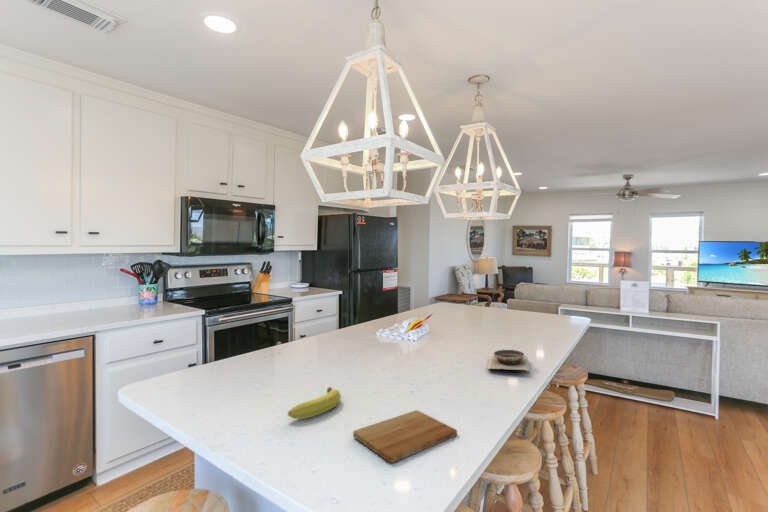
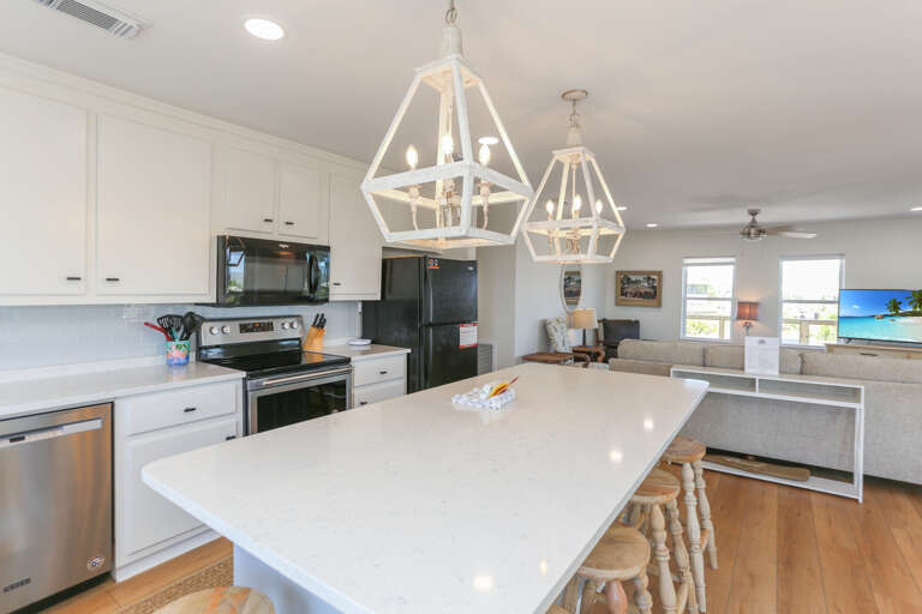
- bowl (508, 359)
- fruit (315, 401)
- cutting board (405, 433)
